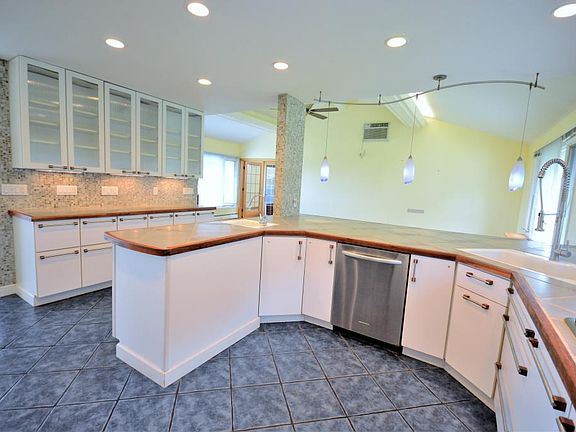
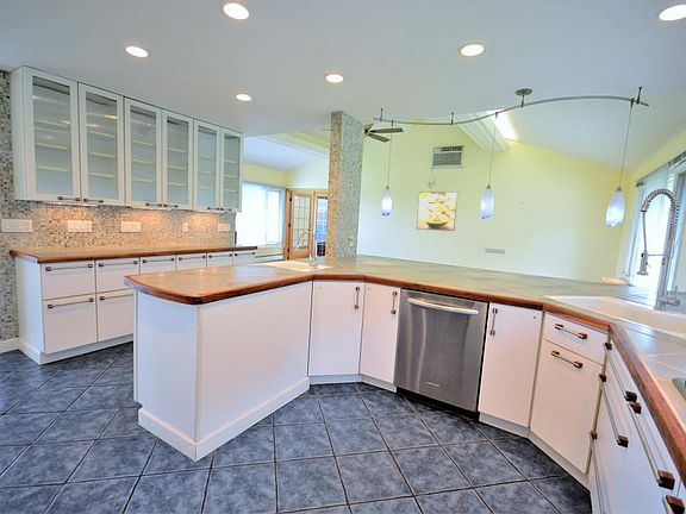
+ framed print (436, 211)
